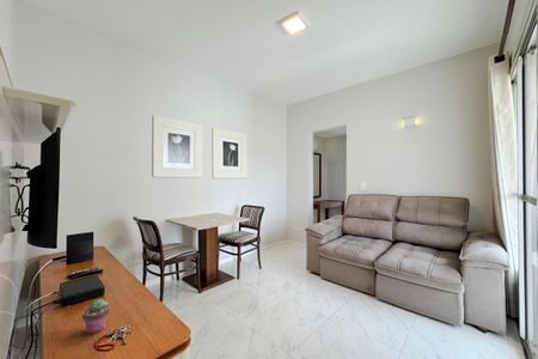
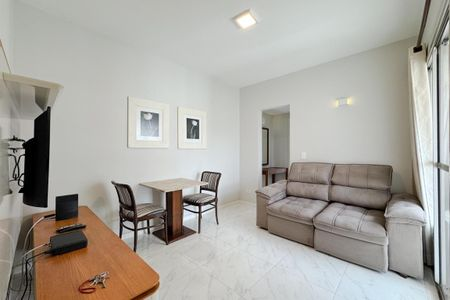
- potted succulent (96, 315)
